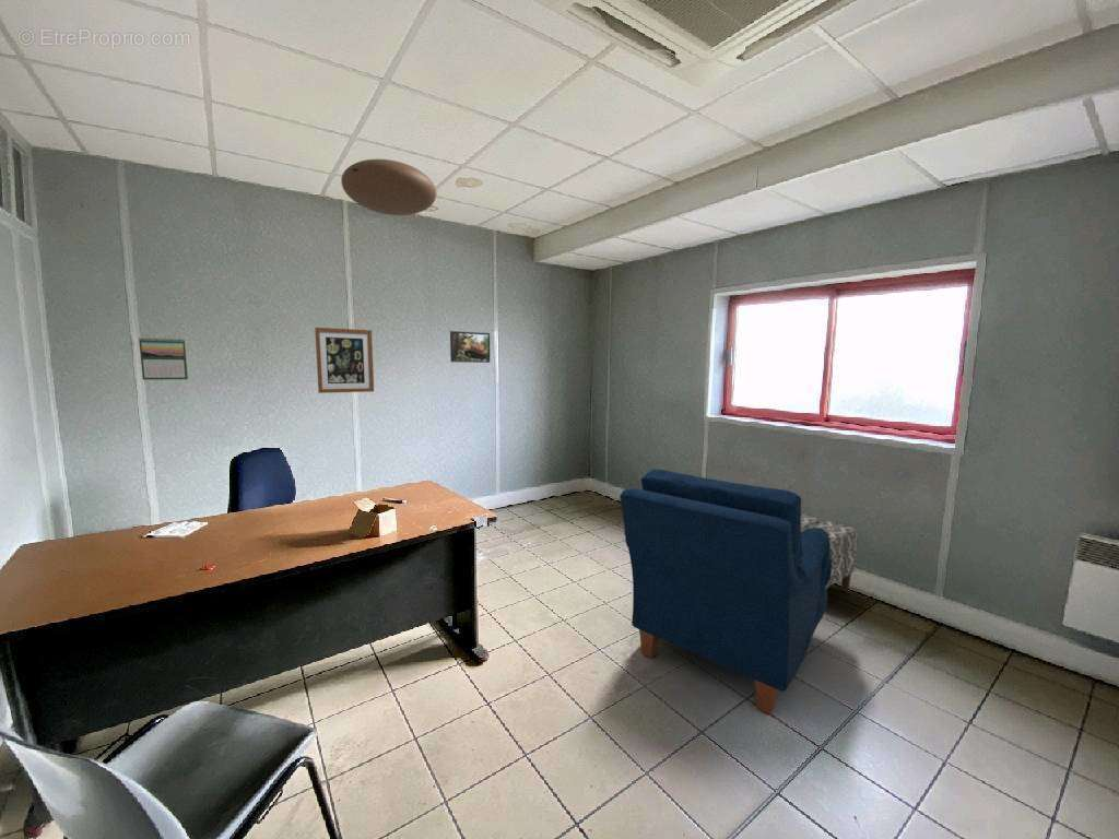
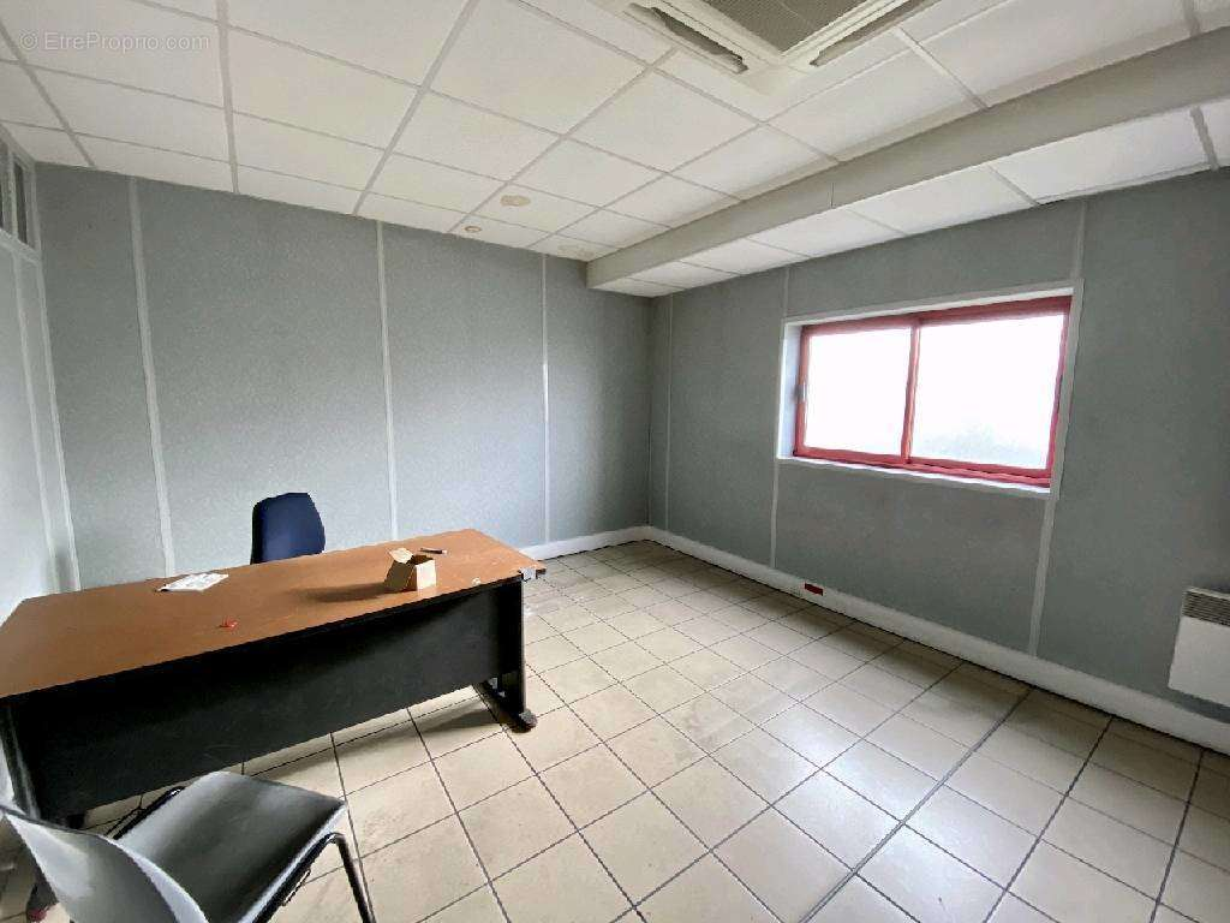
- ceiling light (390, 189)
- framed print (470, 346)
- calendar (164, 358)
- wall art (345, 361)
- chair (729, 563)
- bench (801, 531)
